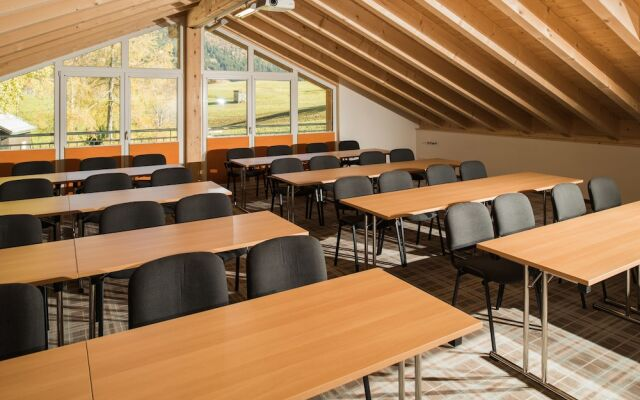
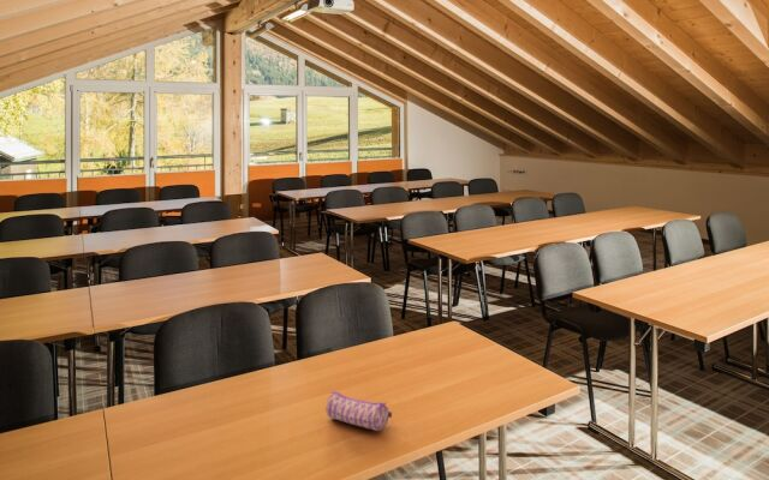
+ pencil case (357, 410)
